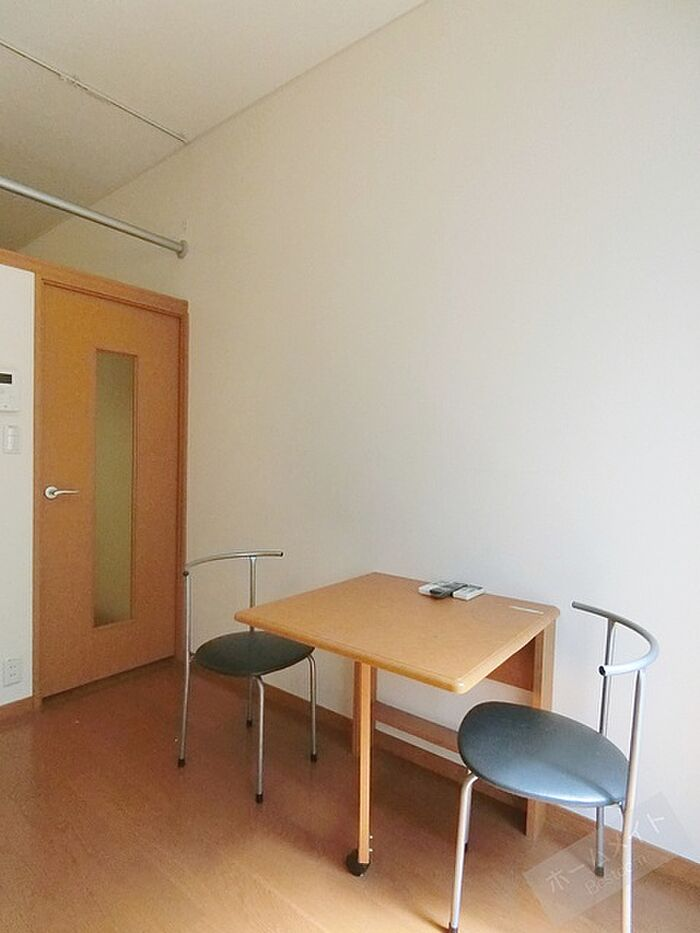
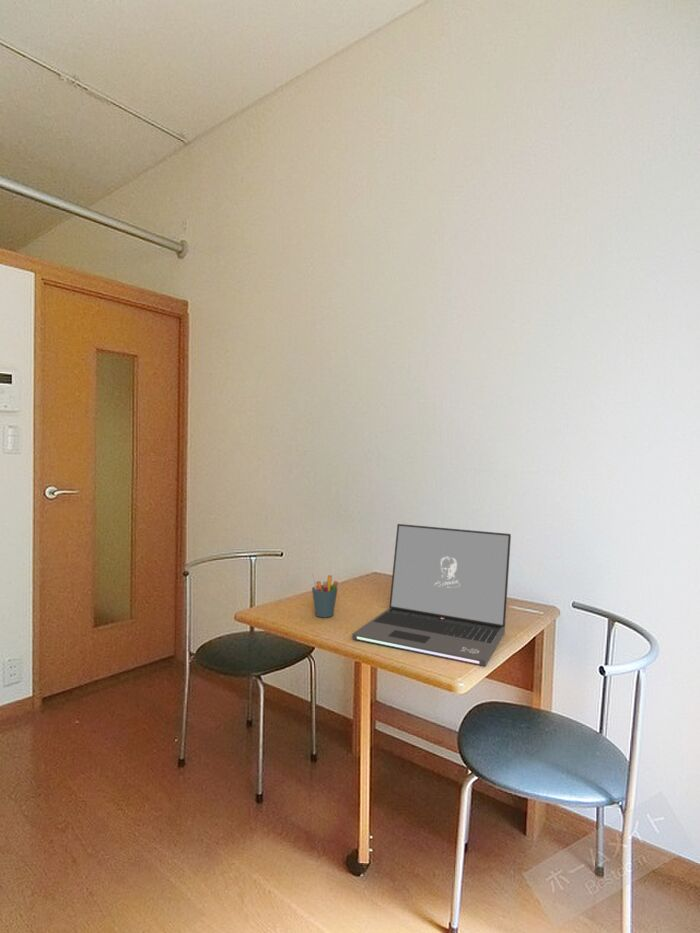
+ pen holder (324, 594)
+ laptop (434, 584)
